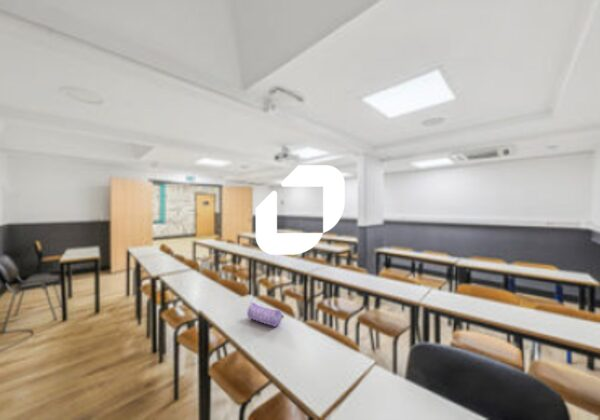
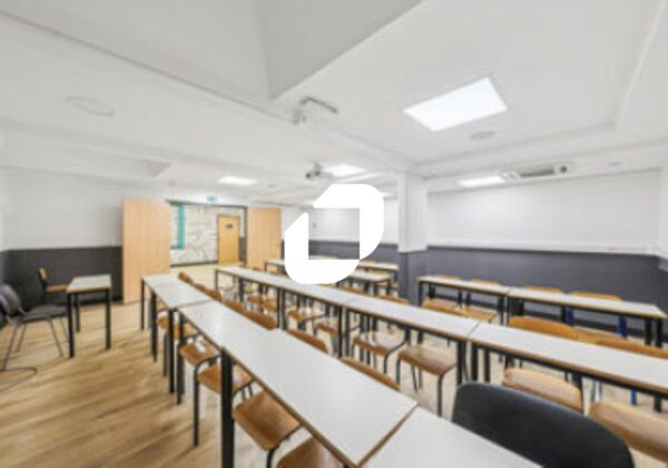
- pencil case (264, 314)
